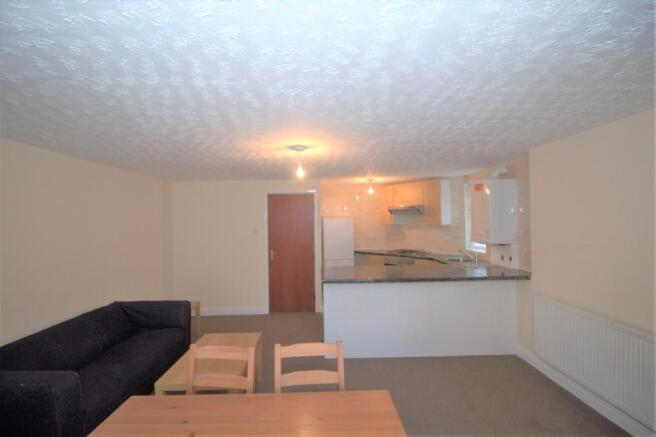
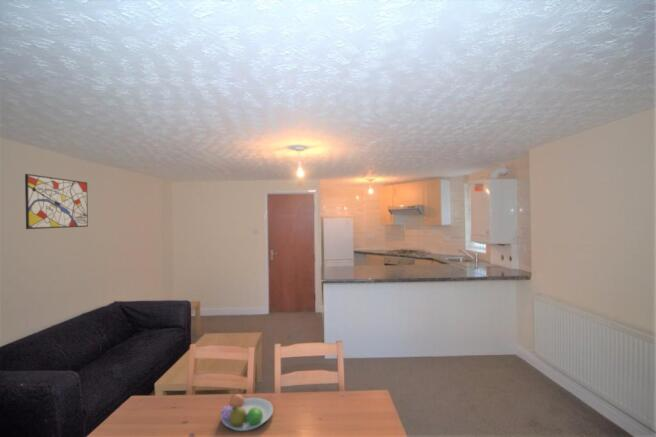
+ wall art (60, 203)
+ fruit bowl (247, 408)
